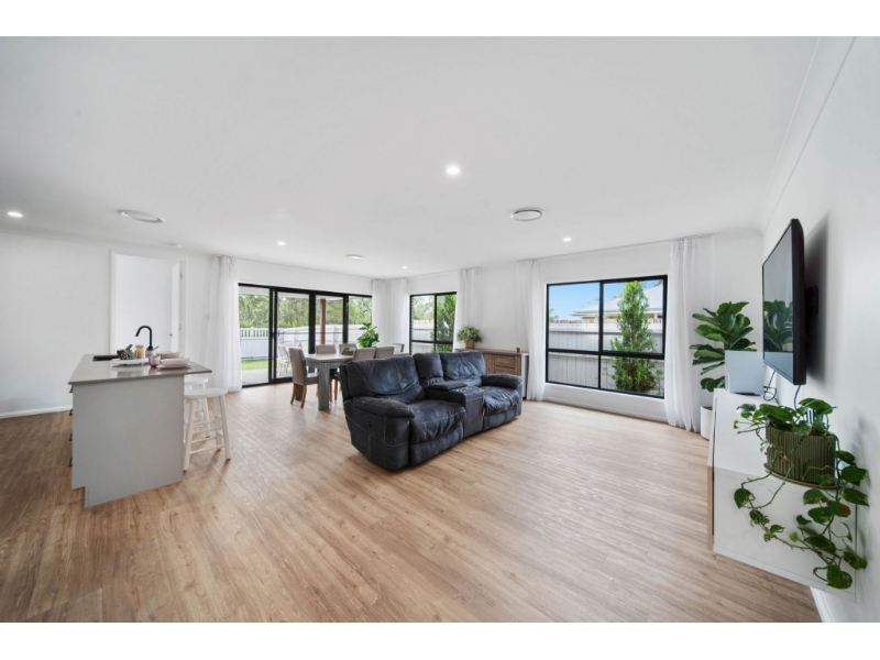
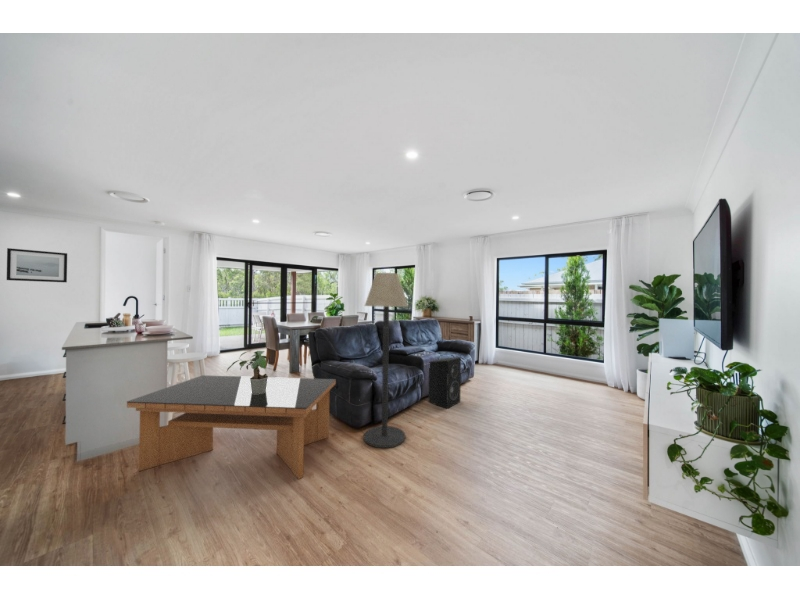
+ floor lamp (385, 355)
+ speaker (443, 379)
+ wall art (38, 266)
+ coffee table (245, 420)
+ potted plant (254, 370)
